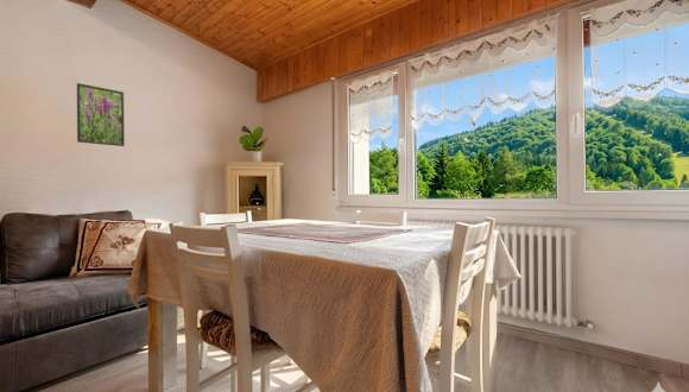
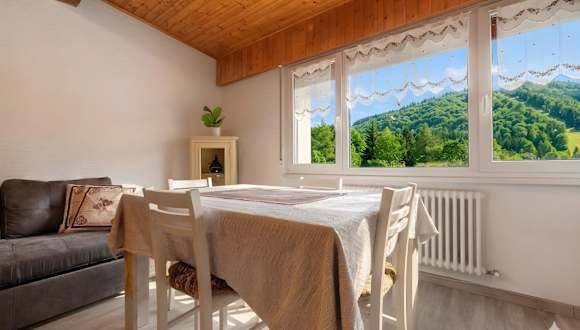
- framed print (101, 115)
